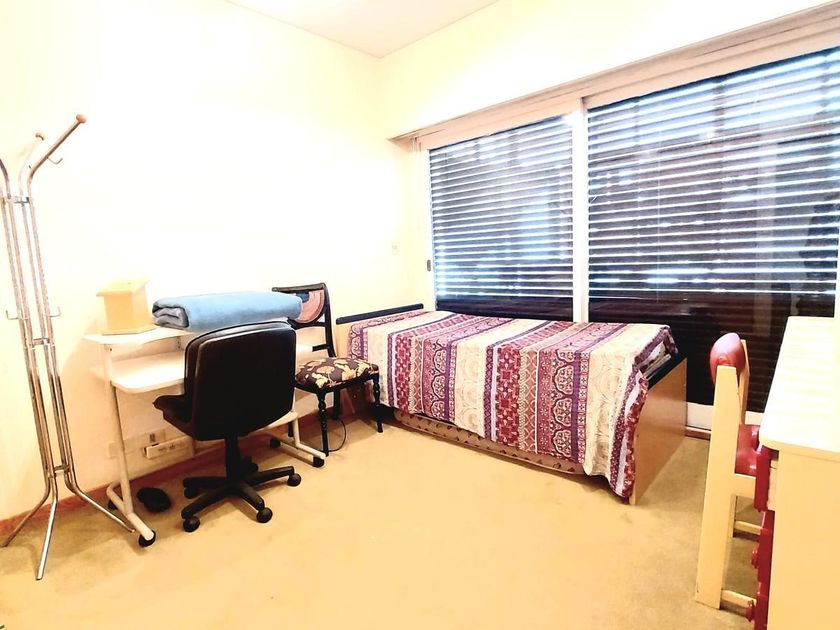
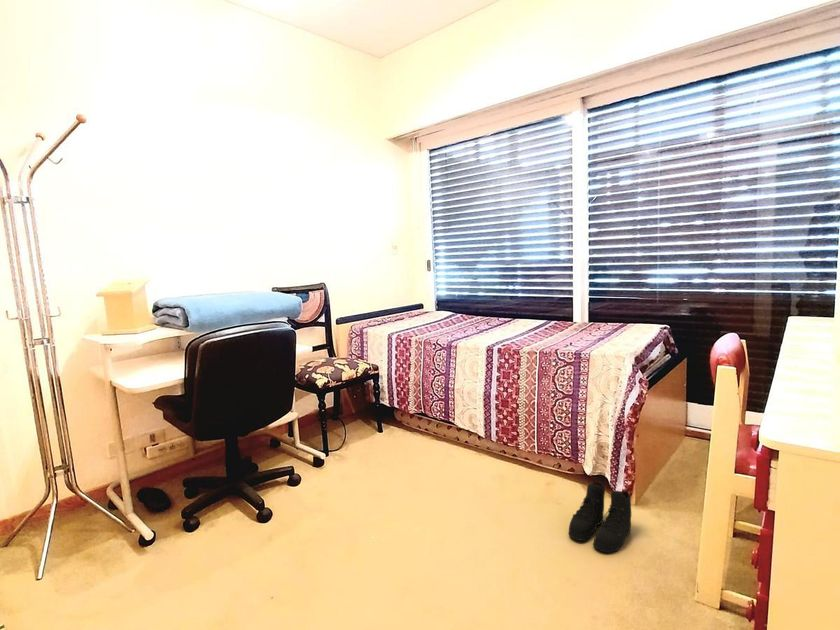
+ boots (600, 511)
